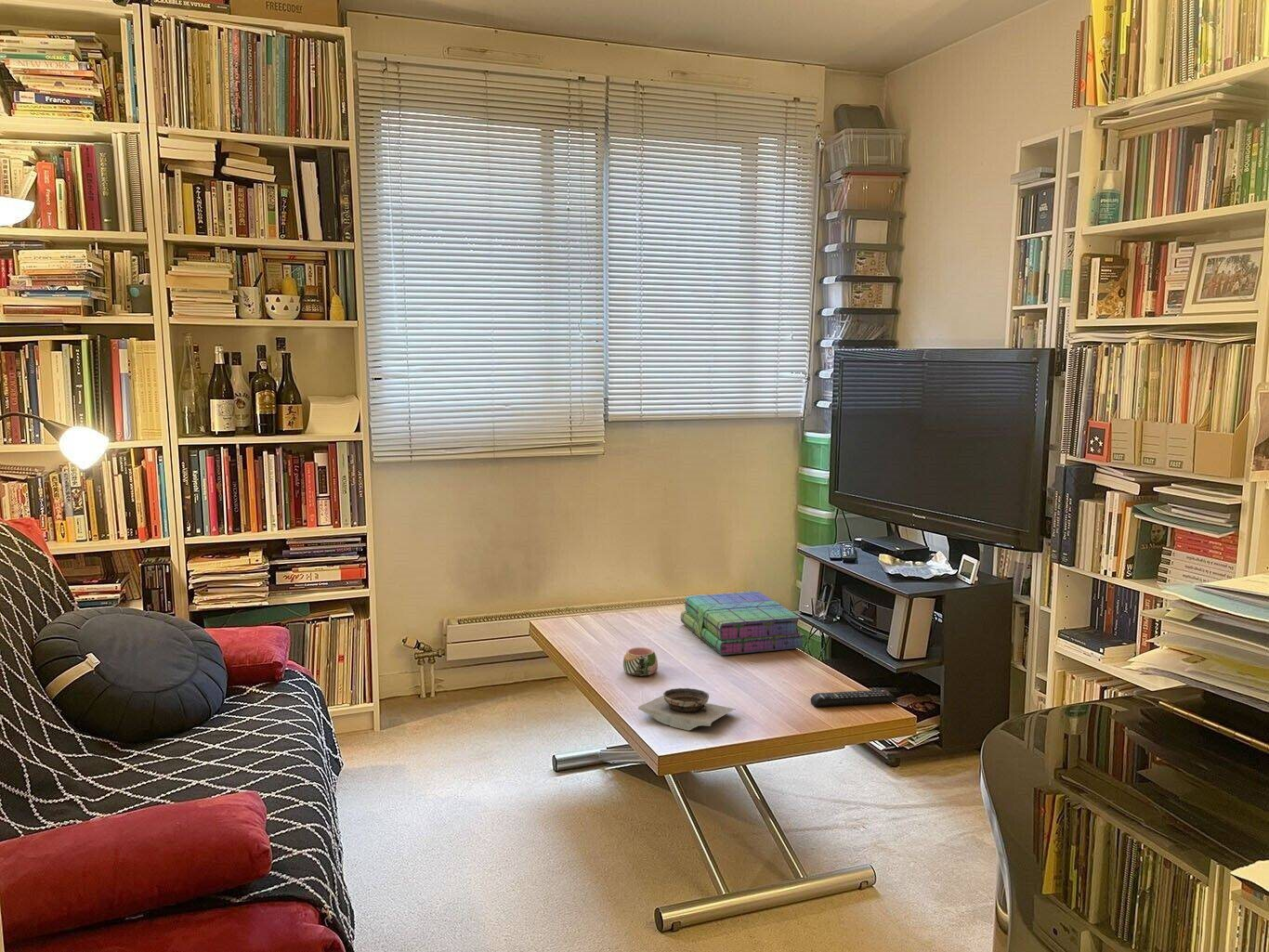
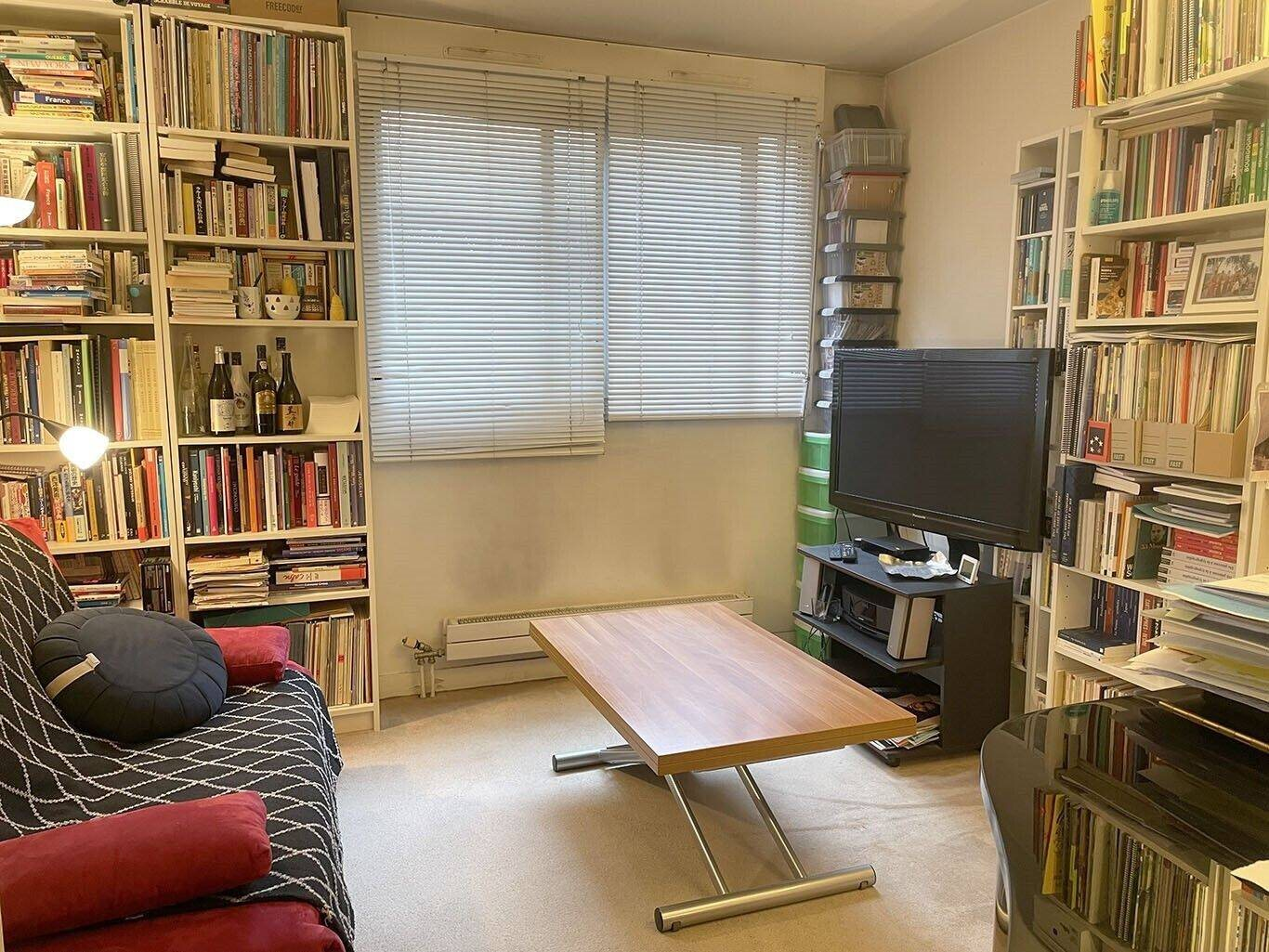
- mug (641, 662)
- remote control (854, 698)
- bowl (687, 704)
- stack of books (739, 620)
